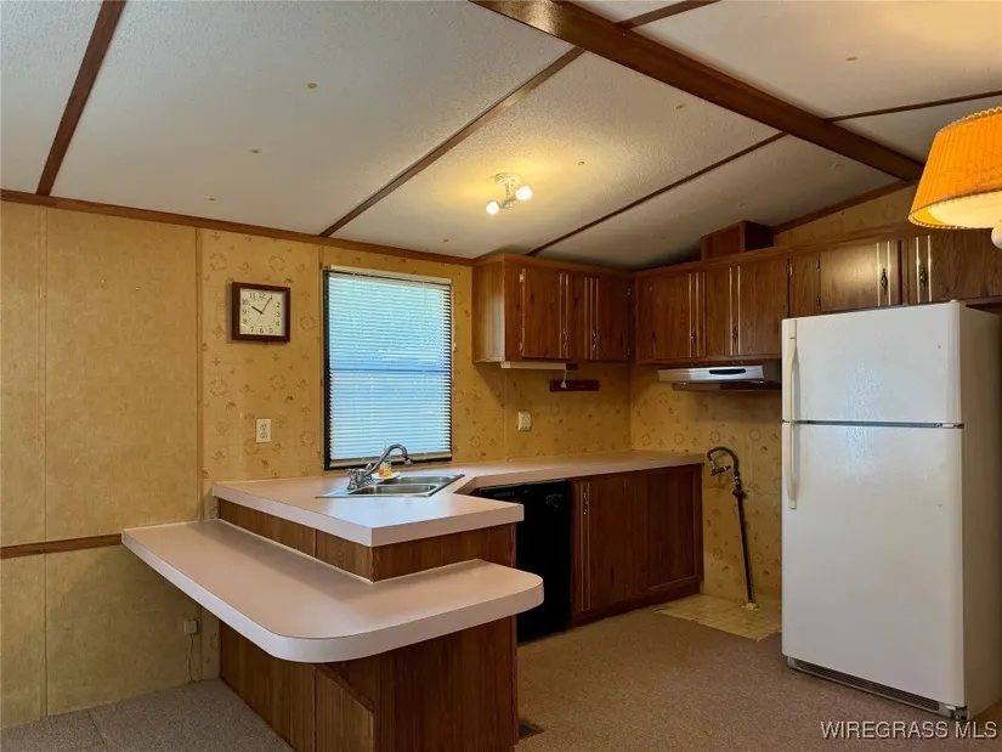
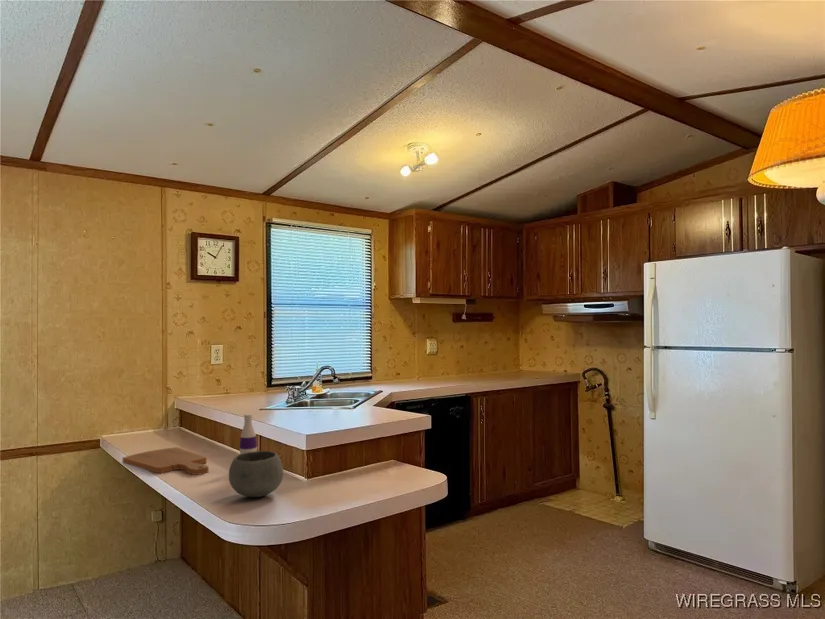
+ bottle (248, 443)
+ cutting board (169, 460)
+ bowl (256, 475)
